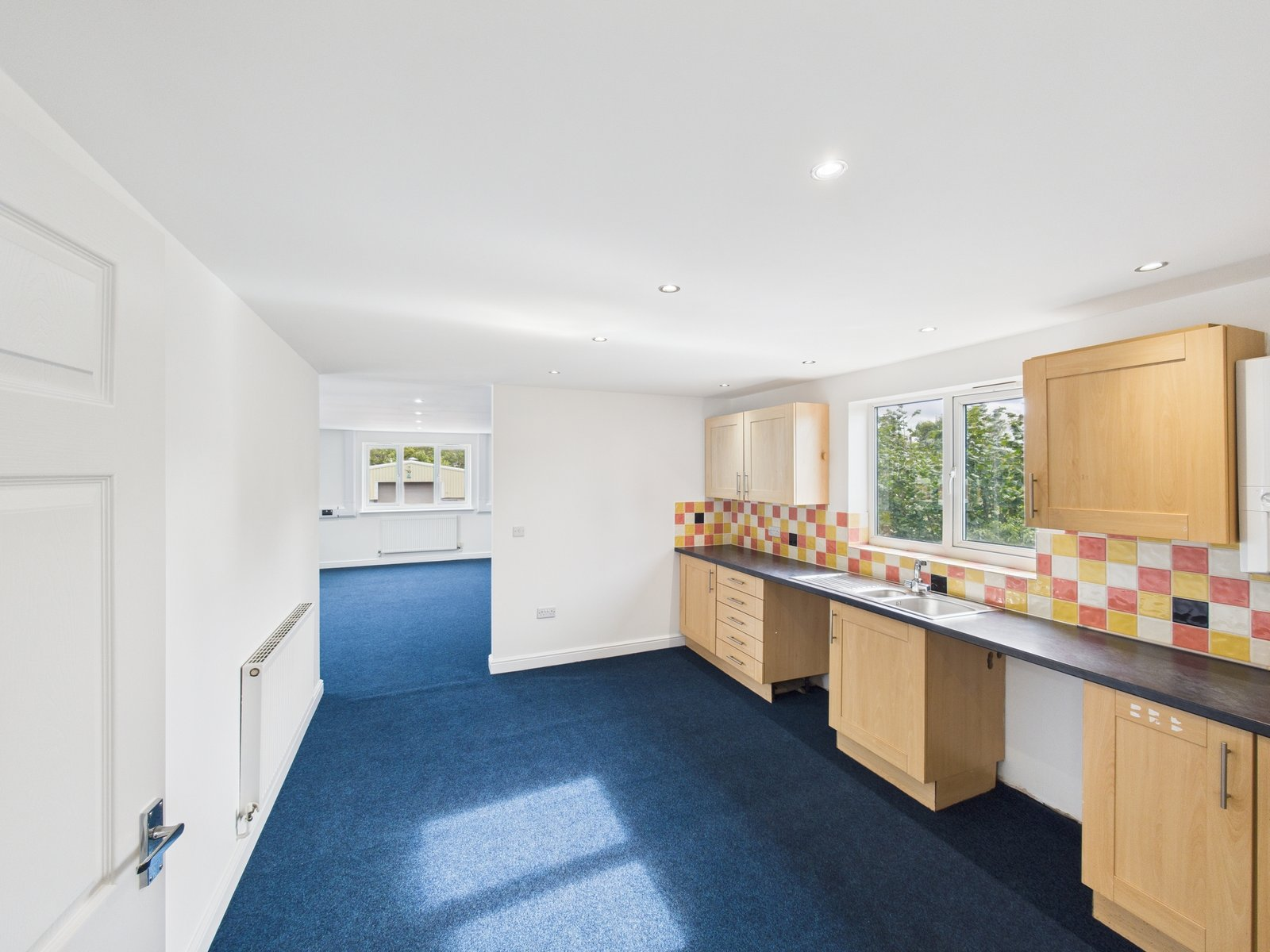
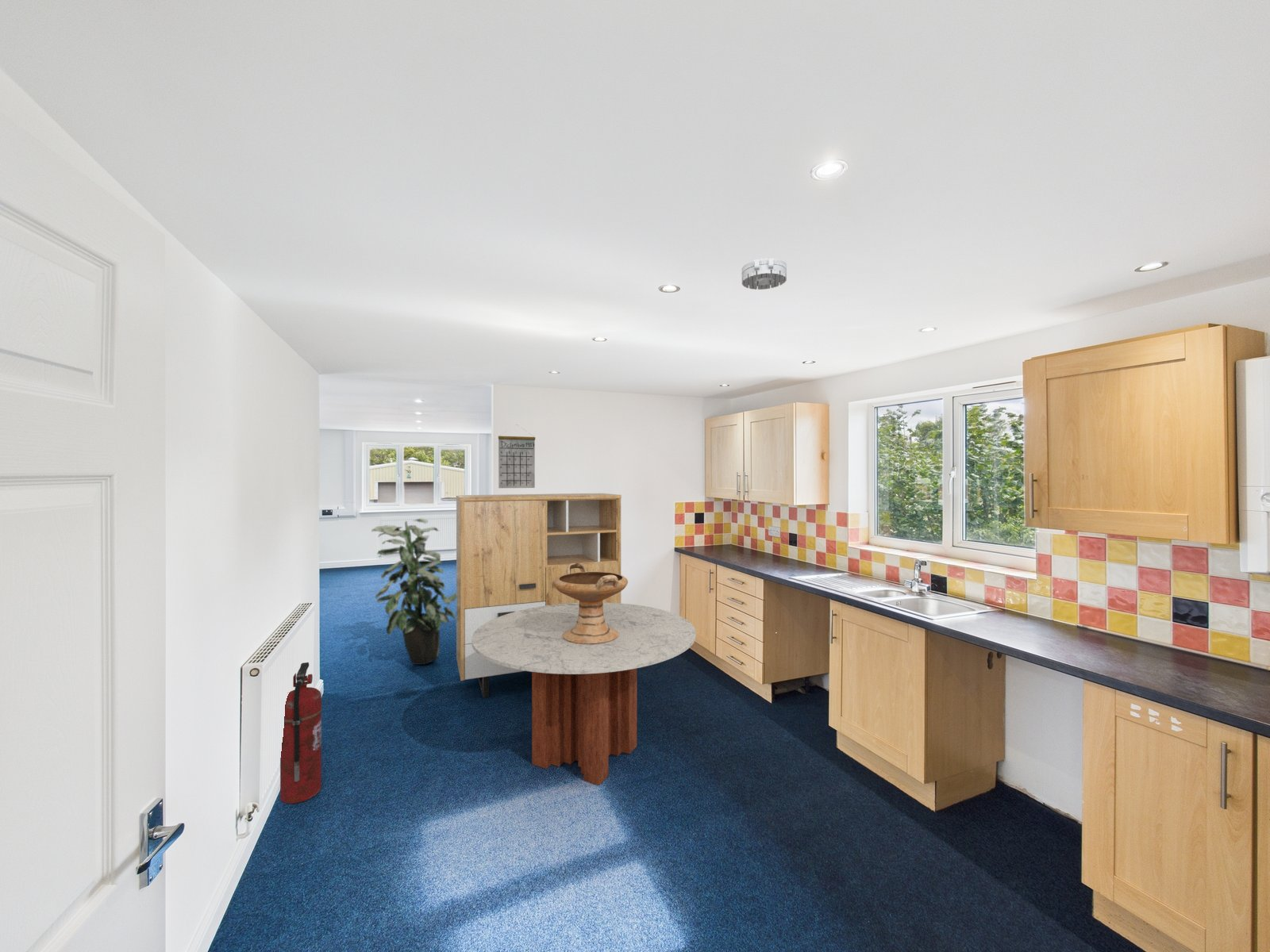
+ coffee table (586, 692)
+ cabinet (539, 586)
+ indoor plant (415, 590)
+ fire extinguisher (301, 731)
+ decorative bowl (591, 601)
+ calendar (517, 456)
+ smoke detector (764, 273)
